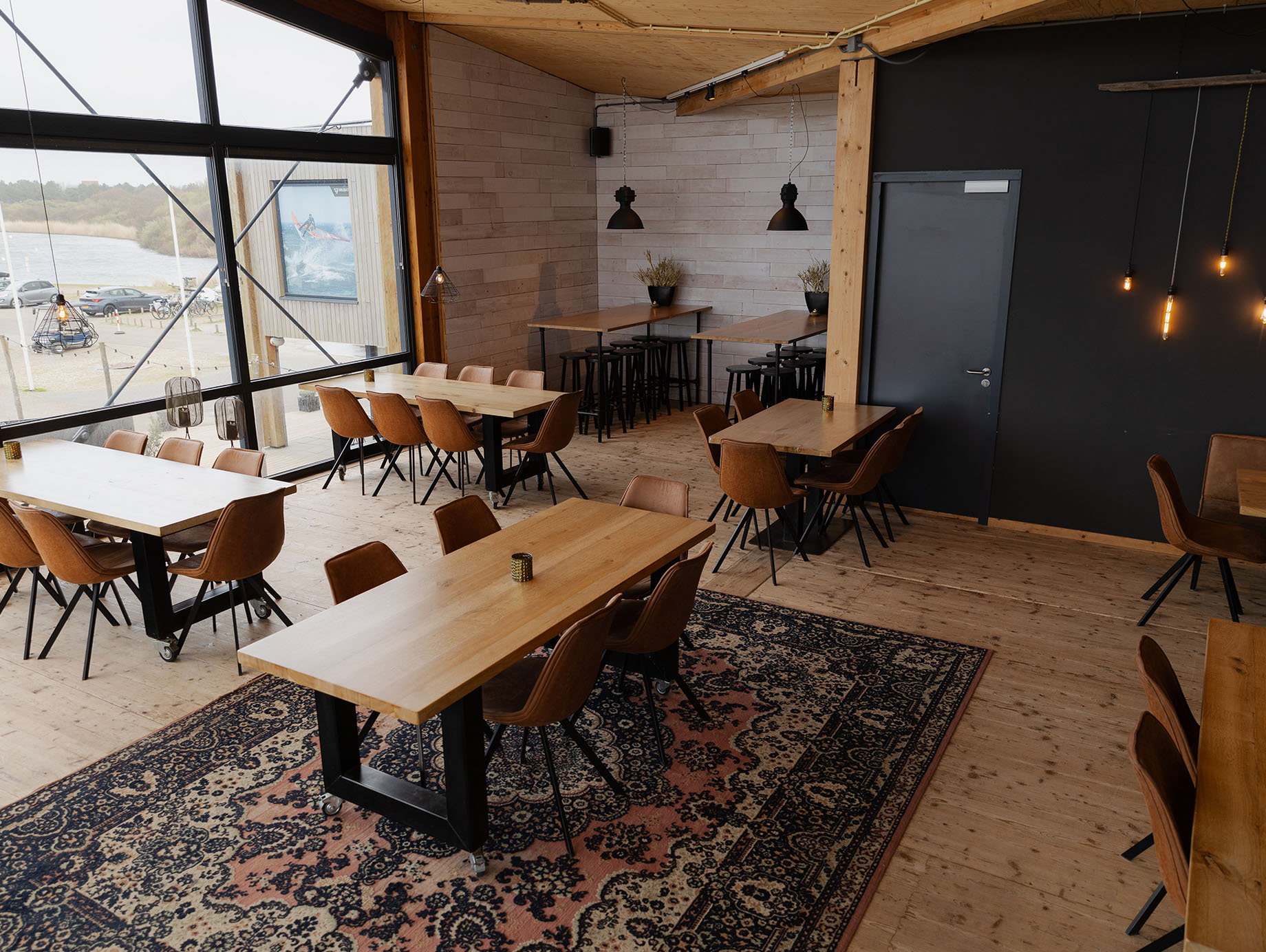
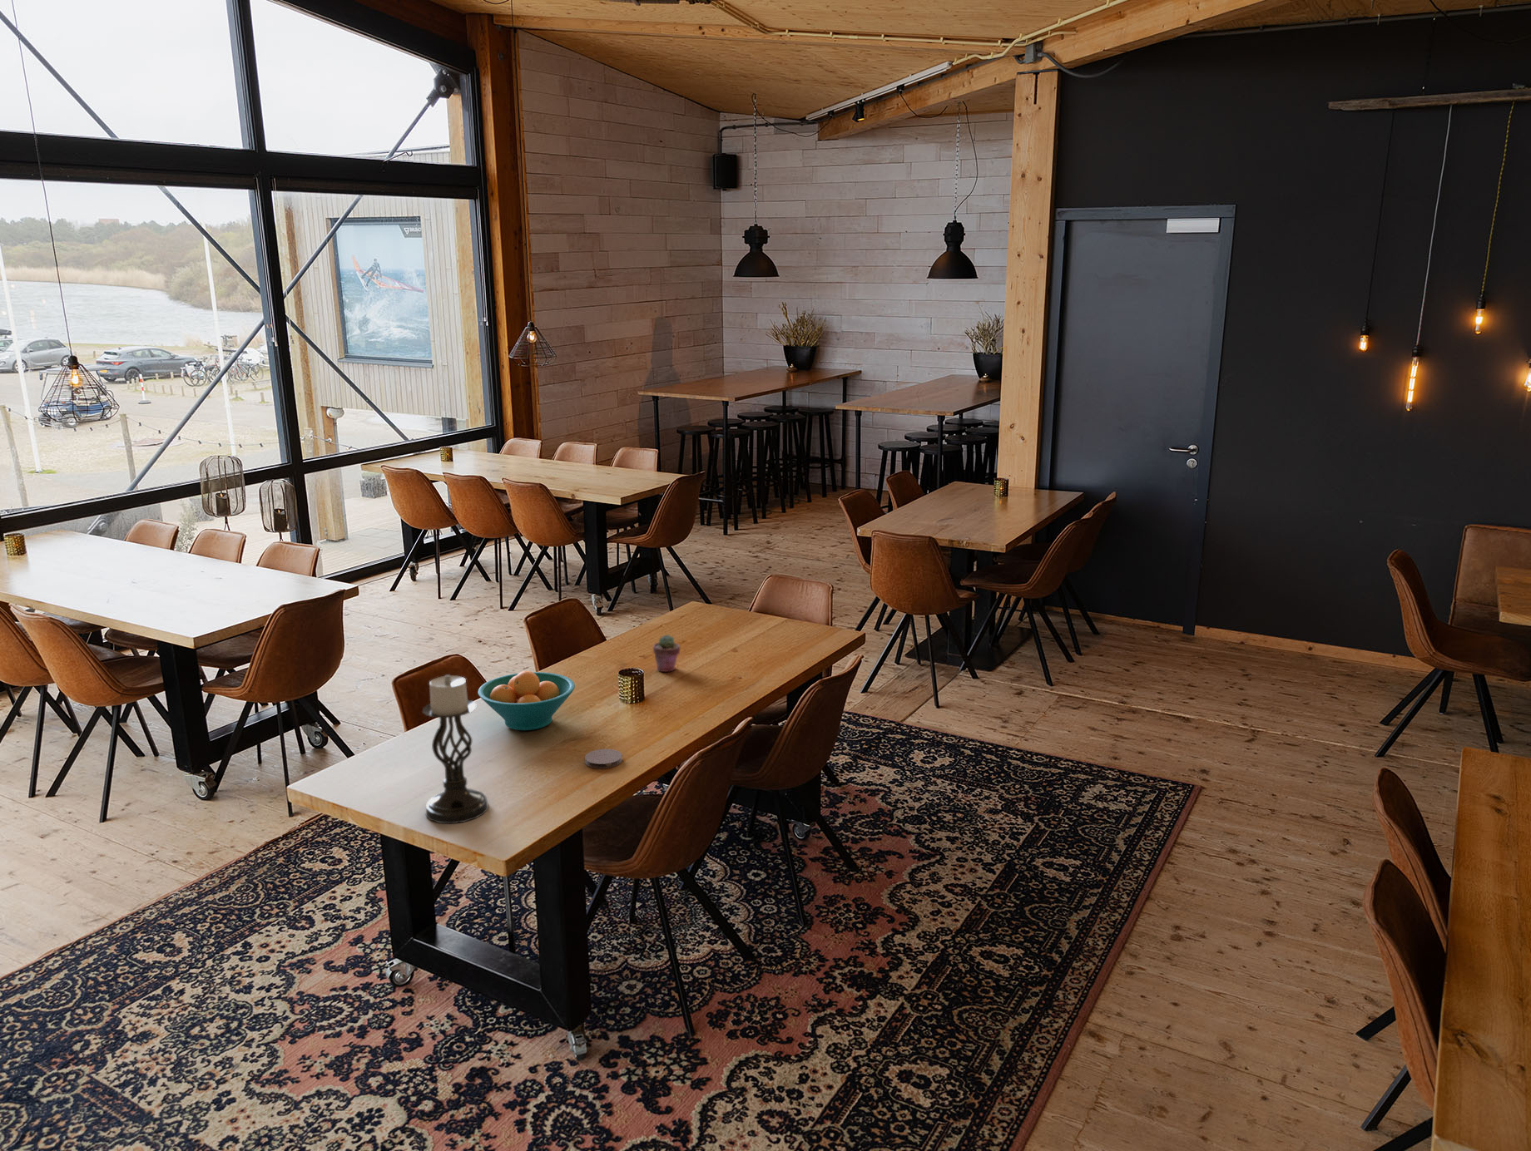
+ coaster (603, 758)
+ fruit bowl (527, 696)
+ potted succulent (666, 652)
+ candle holder (452, 744)
